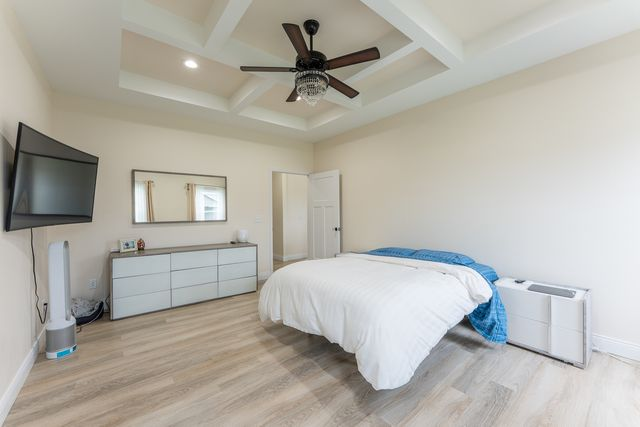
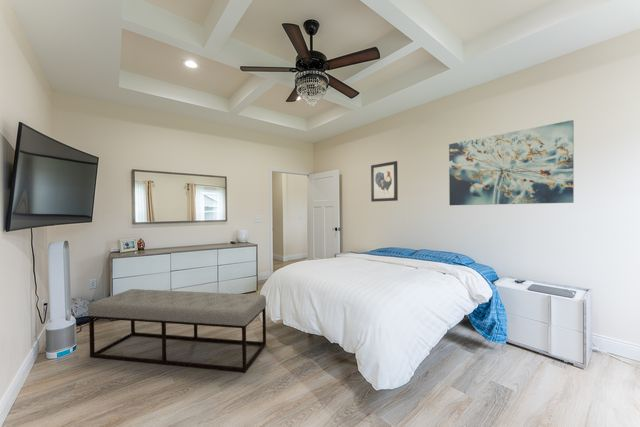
+ wall art (502, 169)
+ bench (181, 323)
+ wall art (383, 182)
